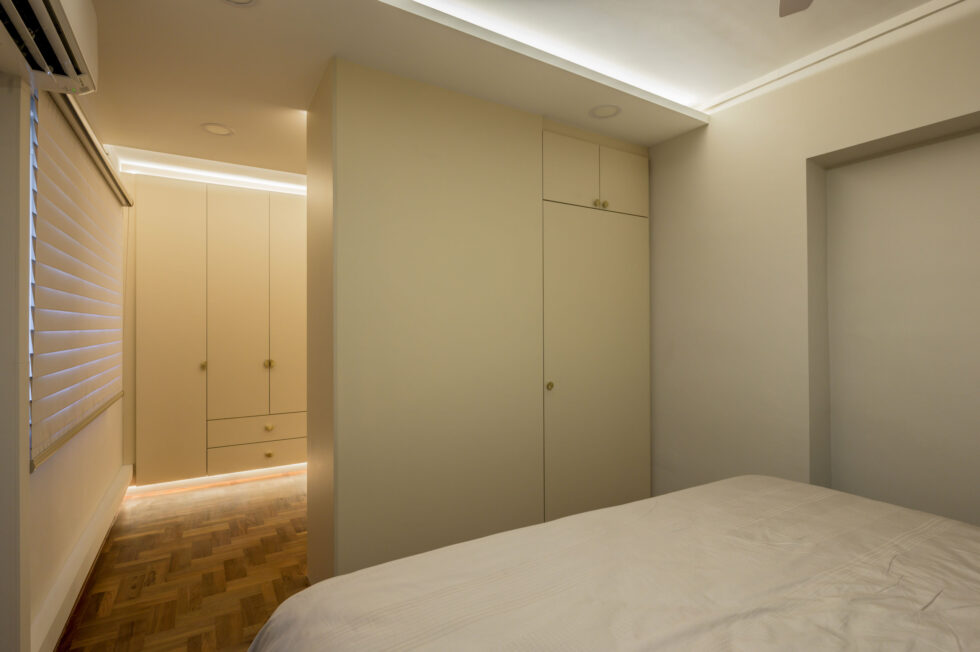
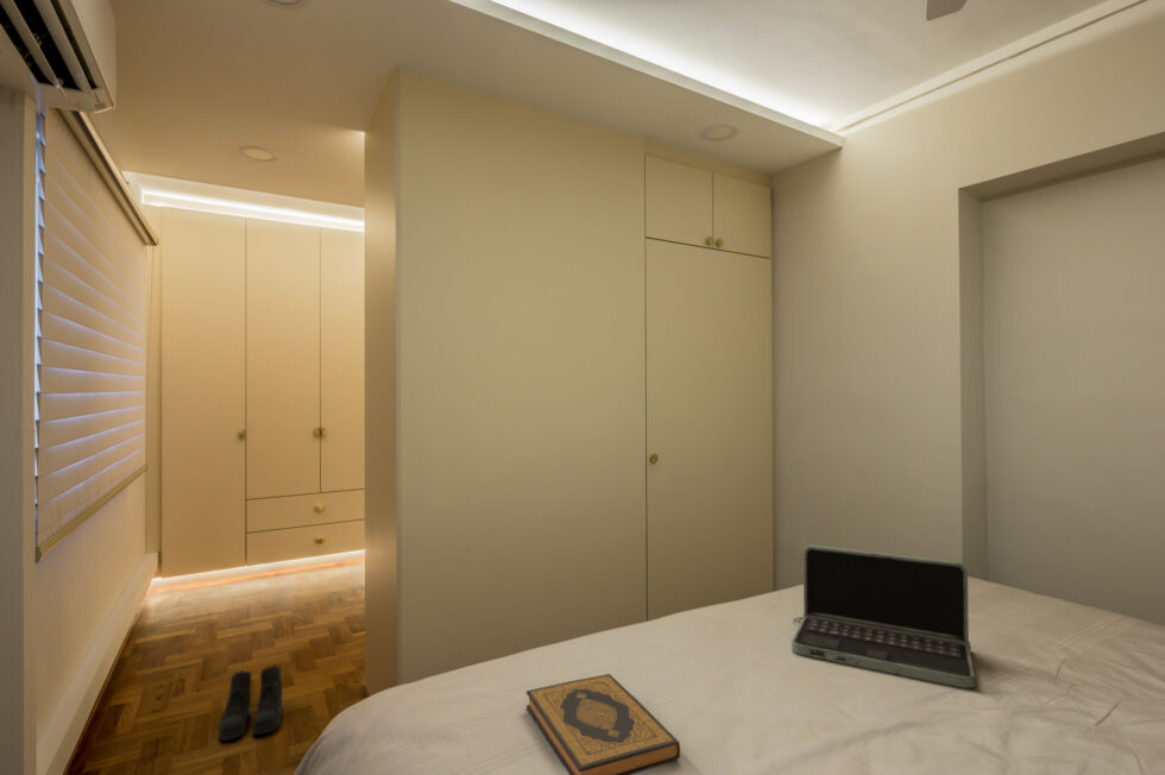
+ hardback book (597, 722)
+ laptop (874, 604)
+ boots (250, 698)
